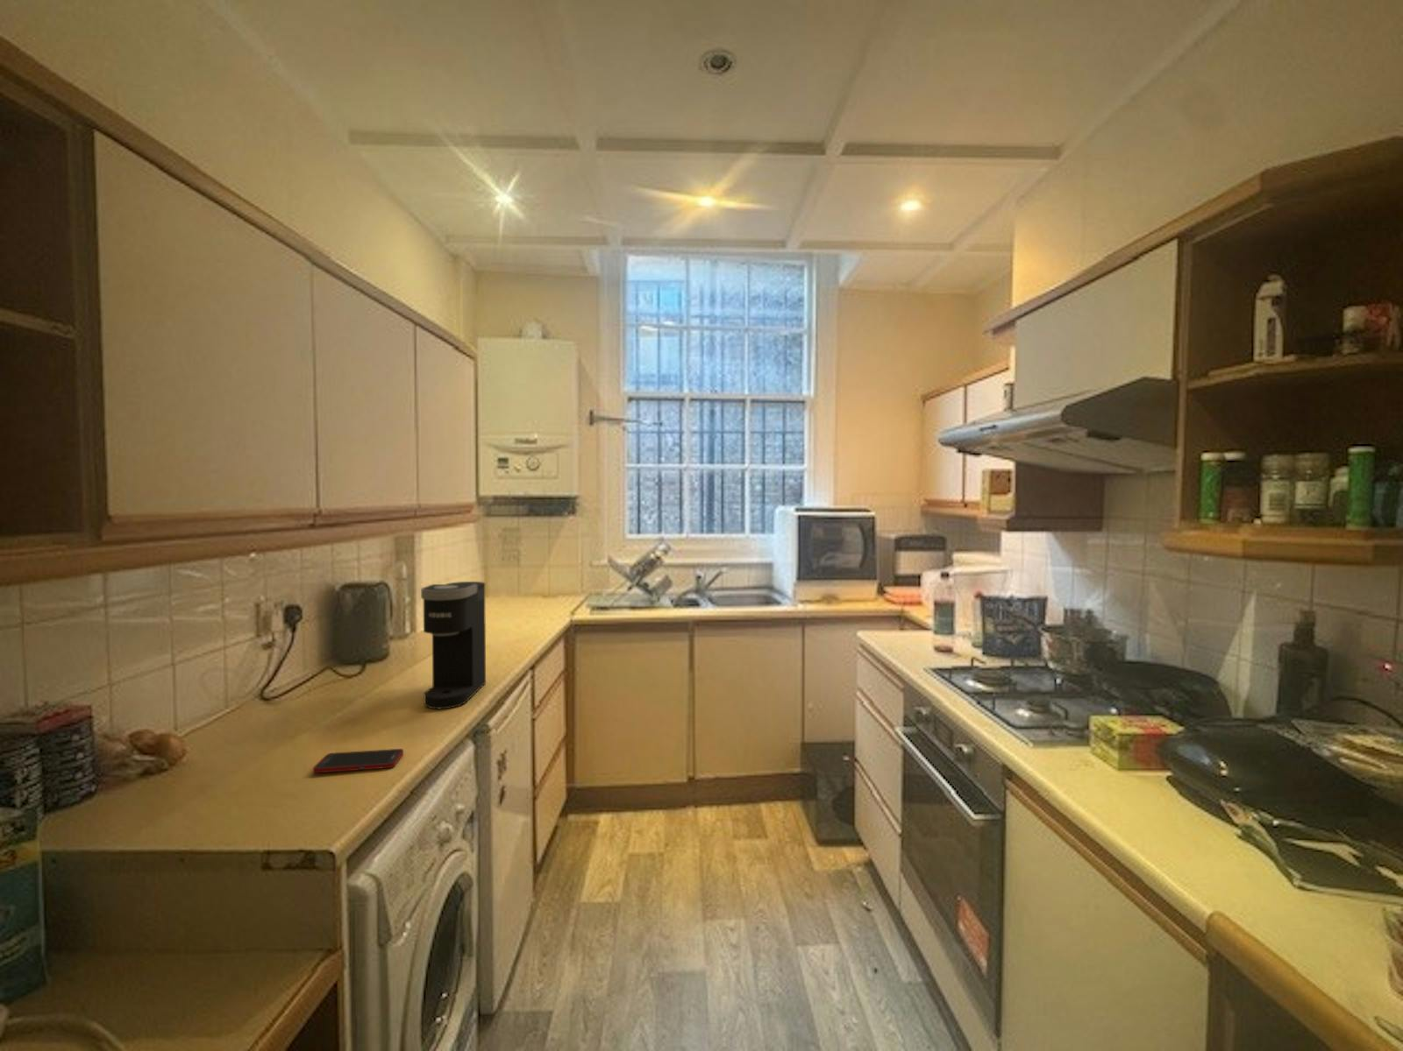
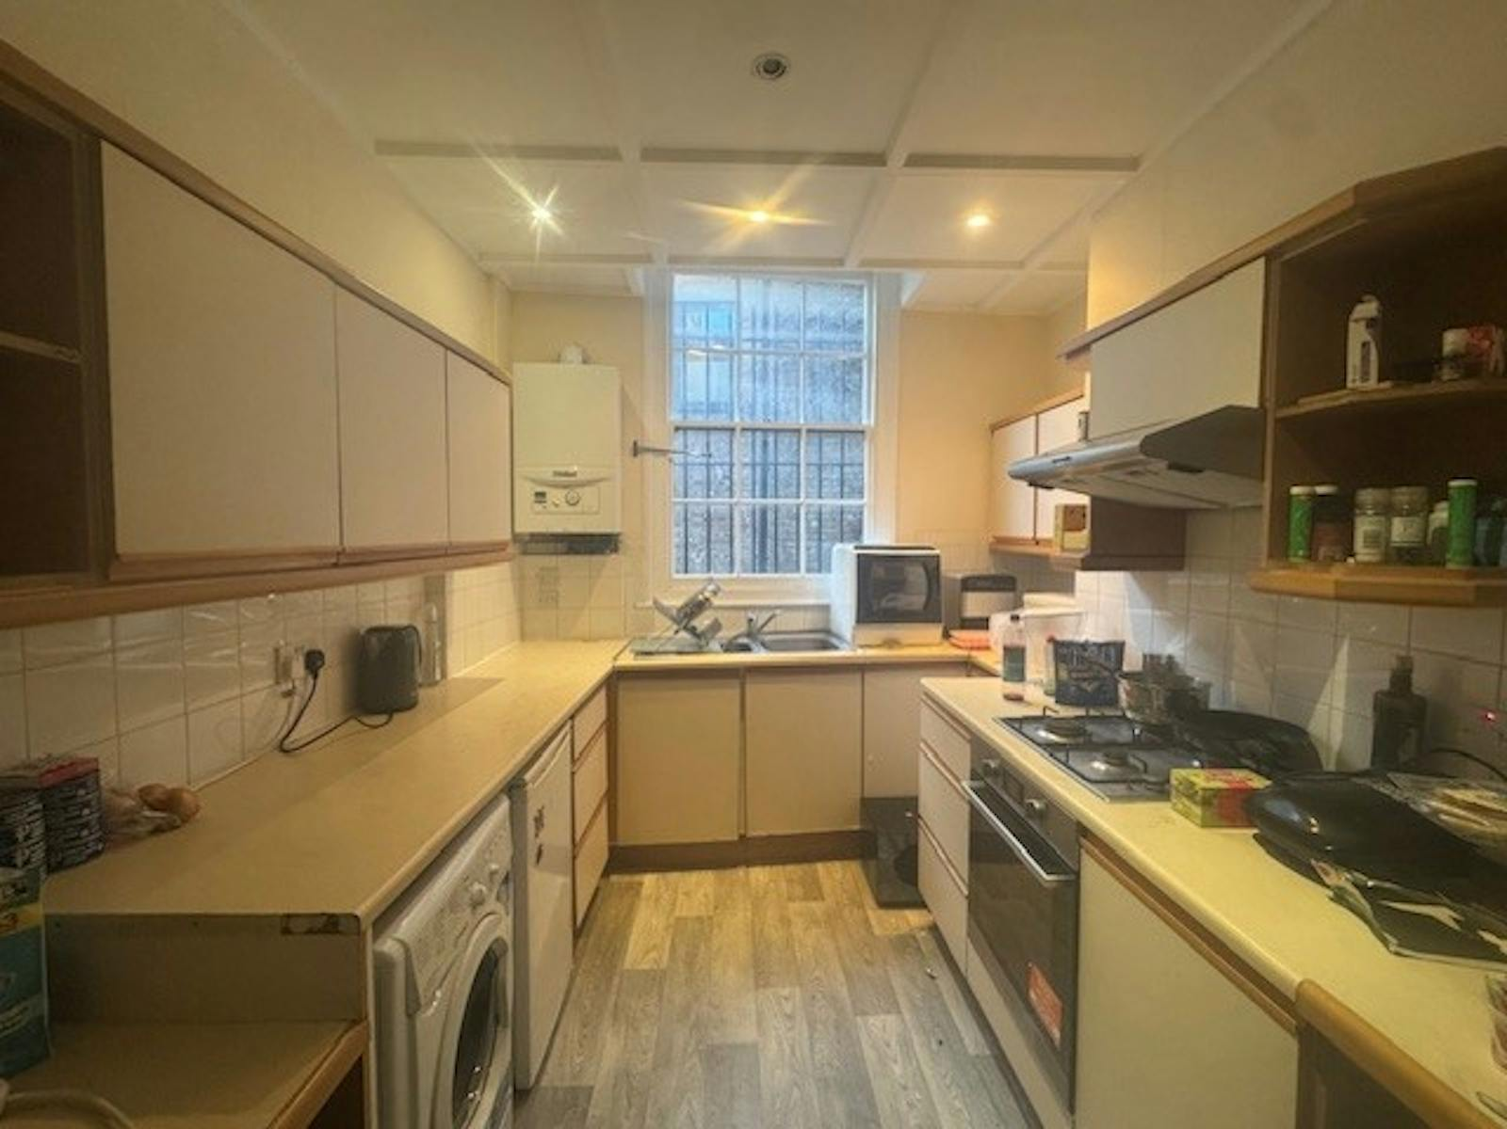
- cell phone (359, 761)
- coffee maker (455, 638)
